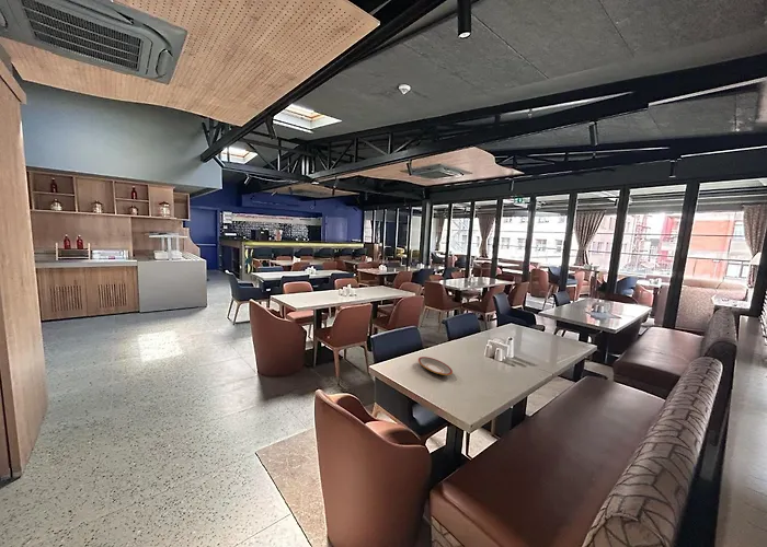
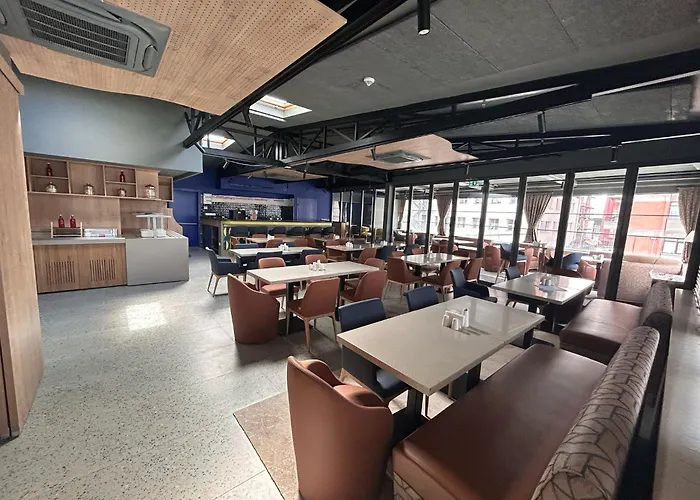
- plate (434, 366)
